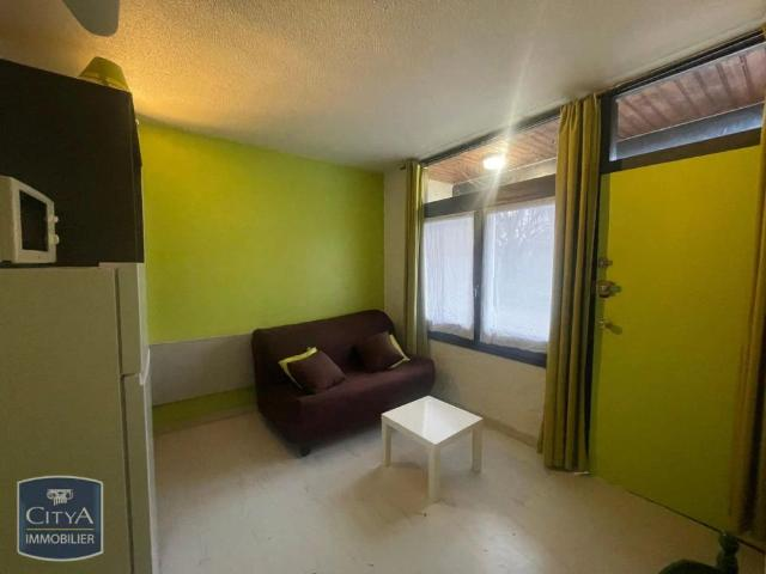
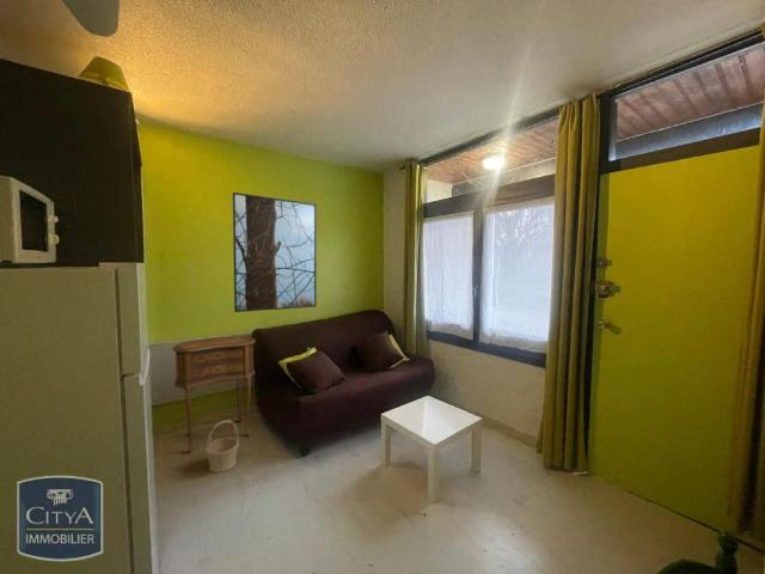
+ side table (216, 381)
+ basket (222, 442)
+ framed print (277, 254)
